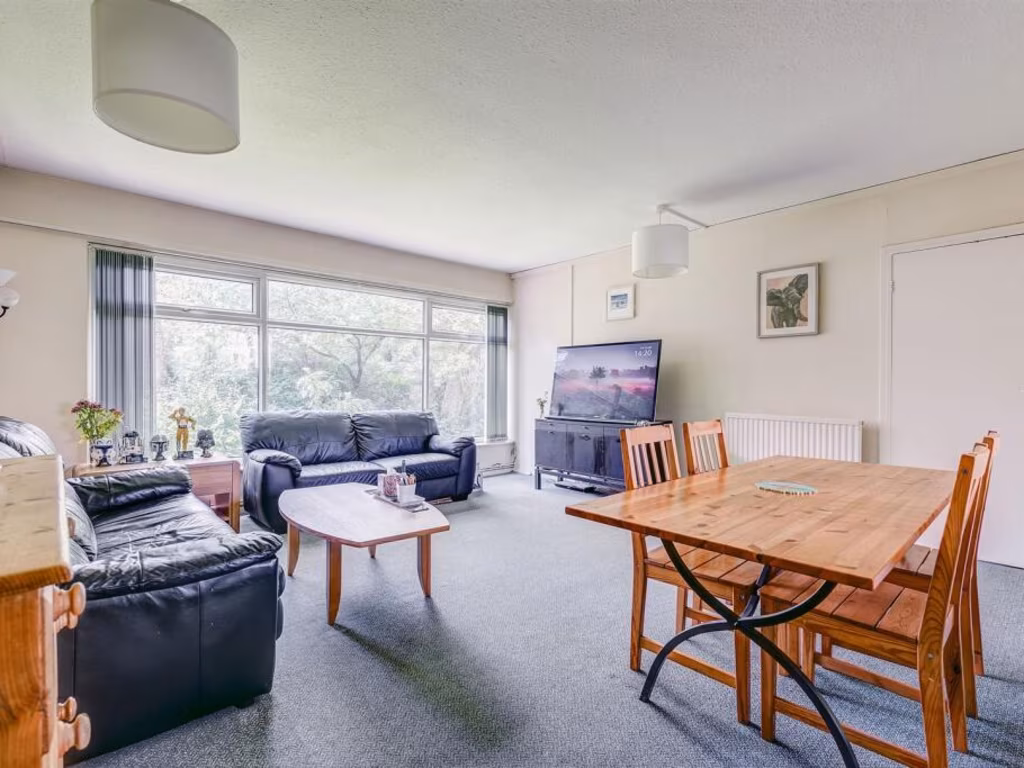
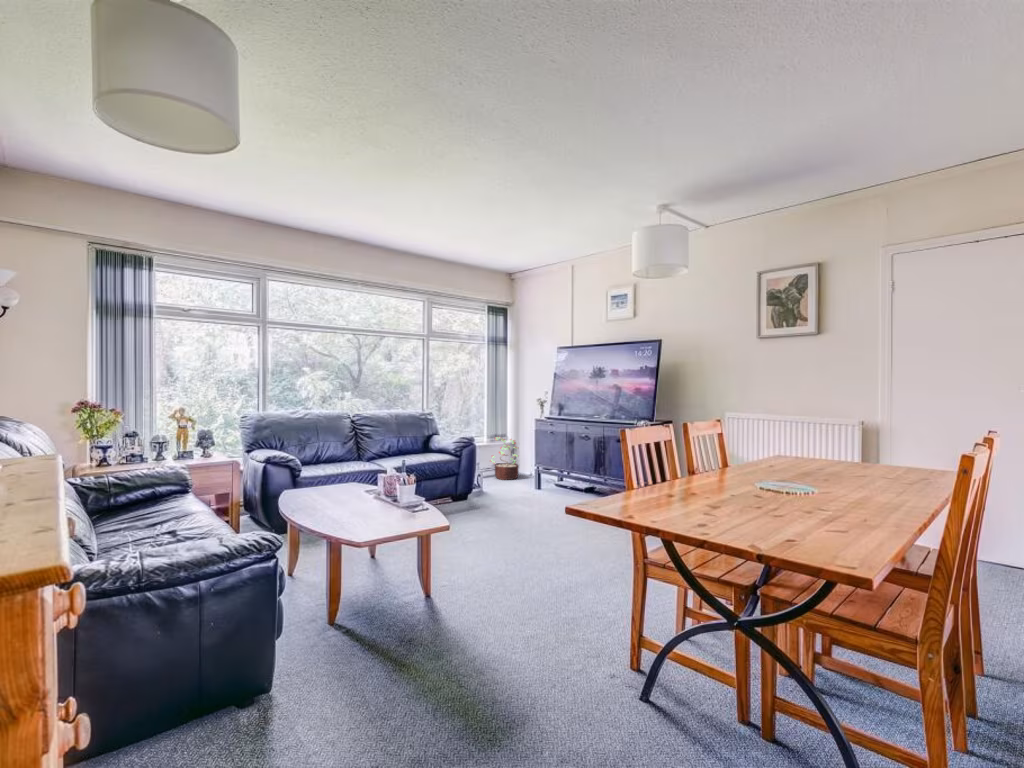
+ decorative plant (505, 455)
